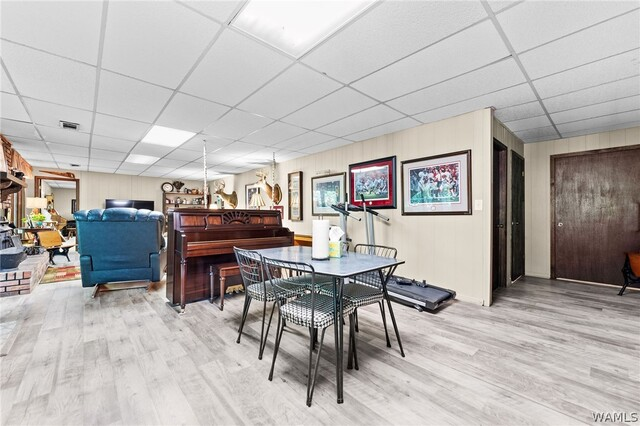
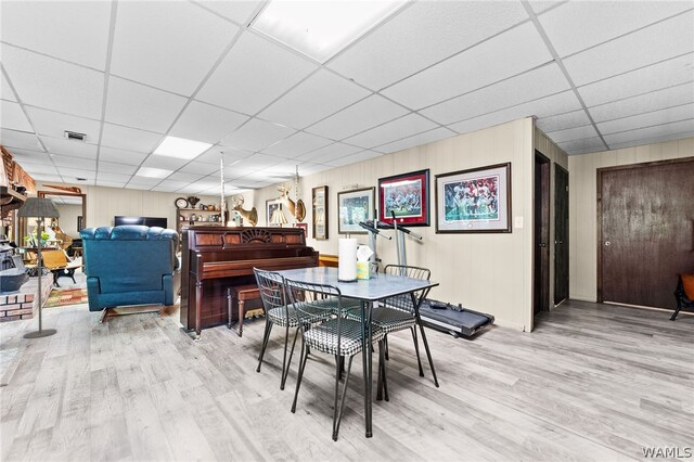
+ floor lamp (39, 266)
